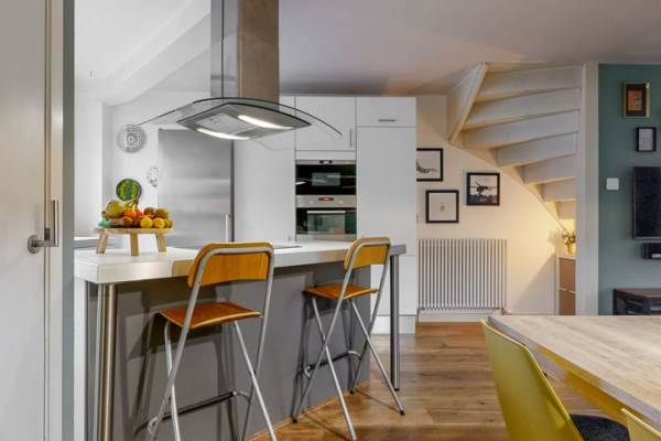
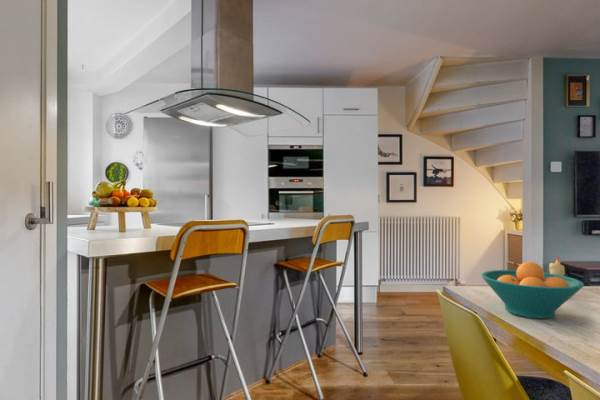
+ candle (556, 274)
+ fruit bowl (529, 287)
